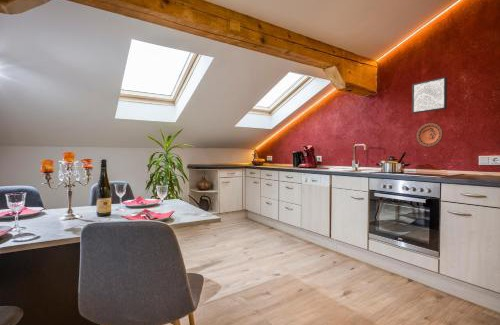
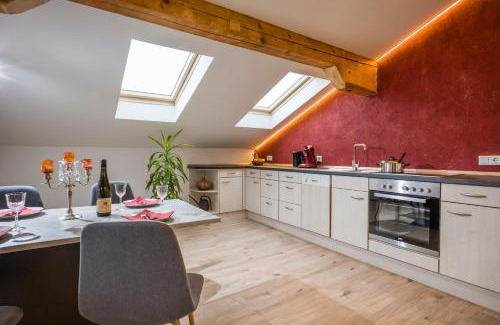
- wall art (428, 96)
- decorative plate (429, 135)
